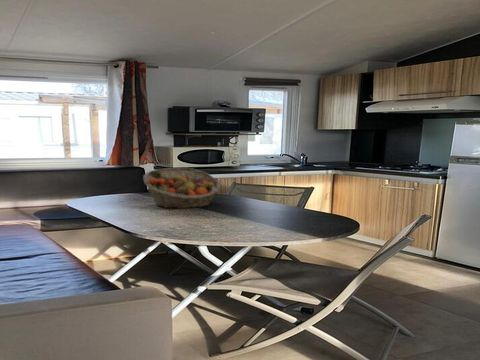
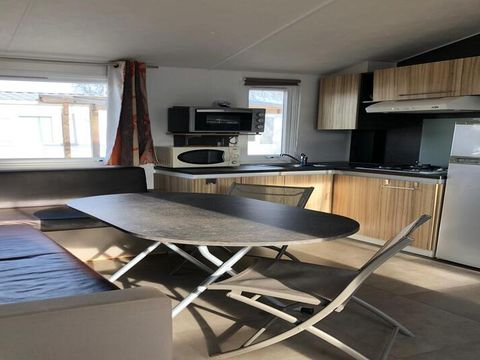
- fruit basket (182, 187)
